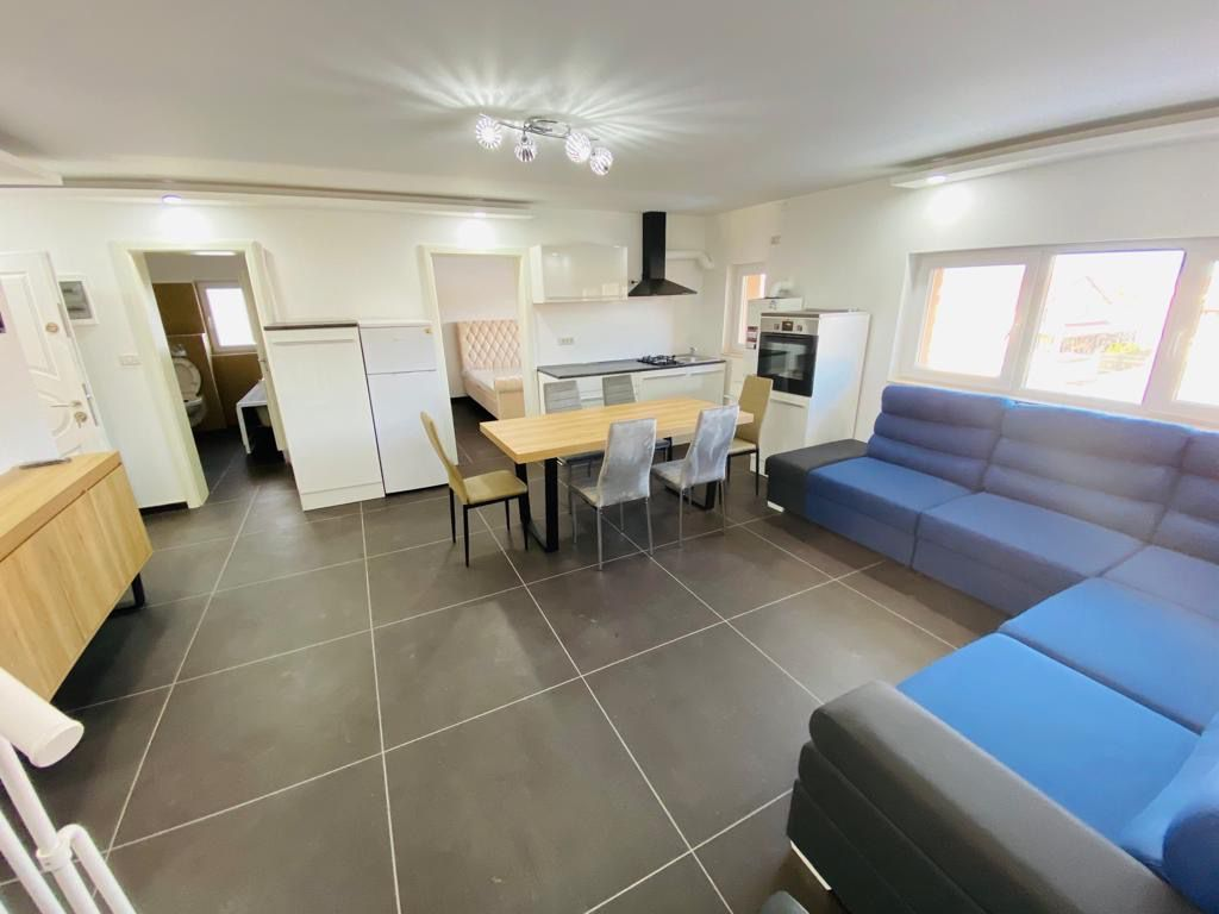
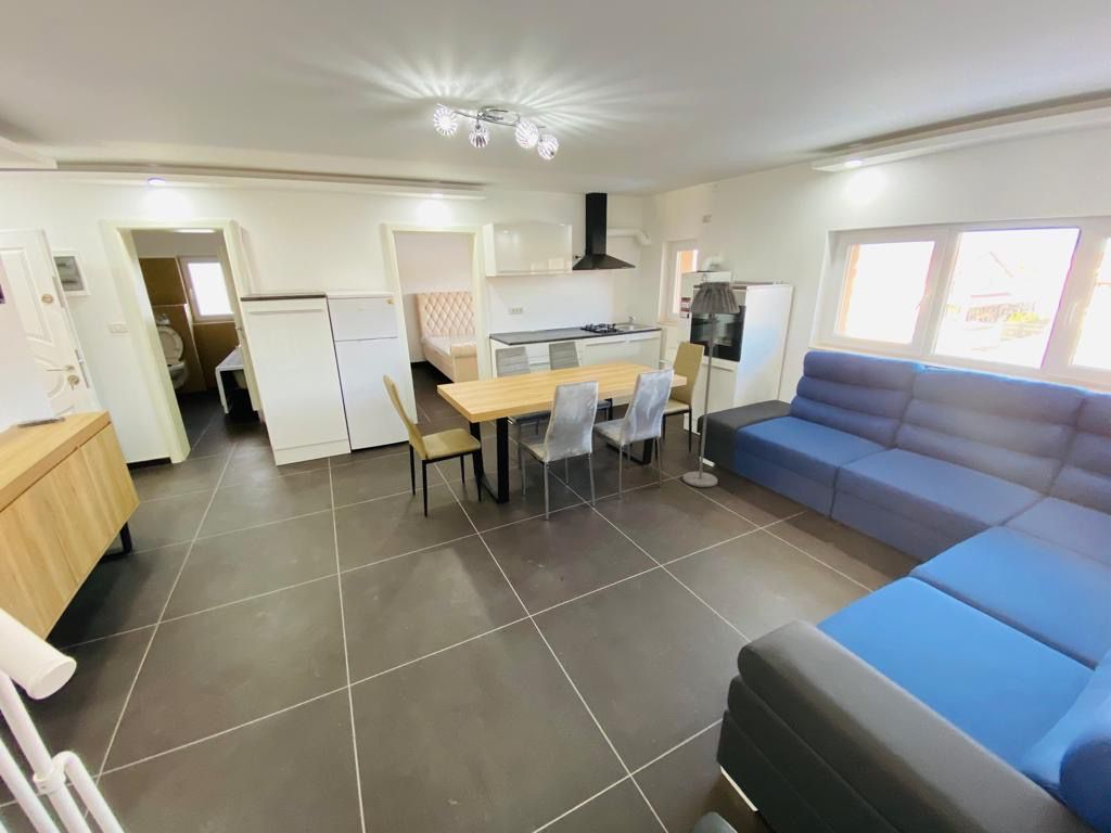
+ floor lamp (707, 386)
